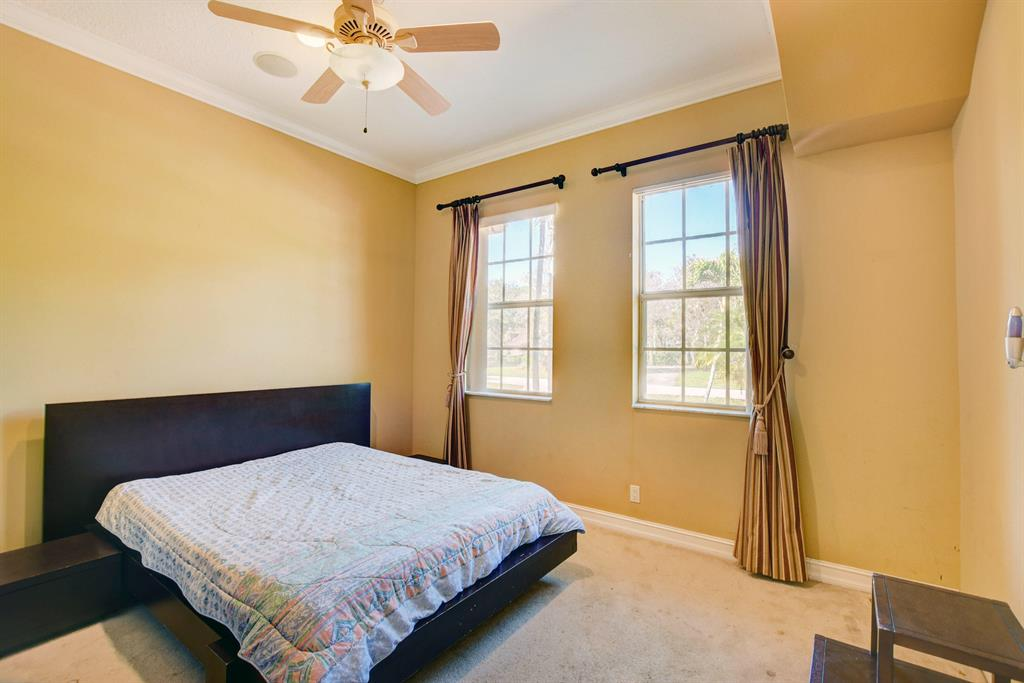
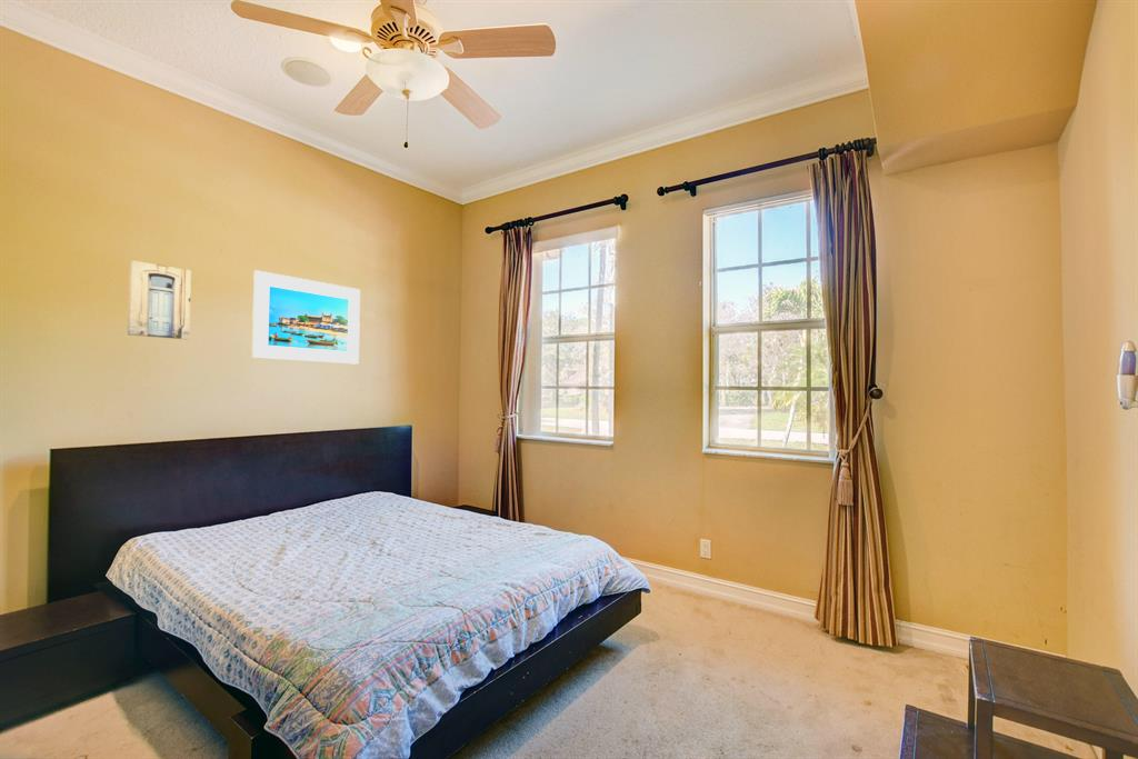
+ wall art (160, 301)
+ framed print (310, 320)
